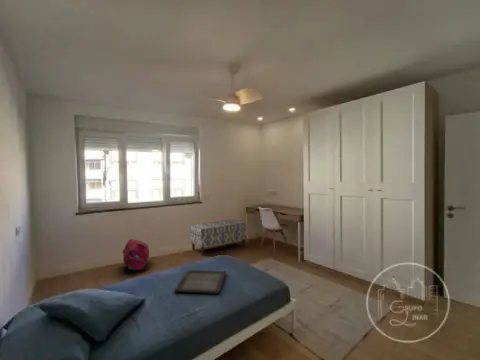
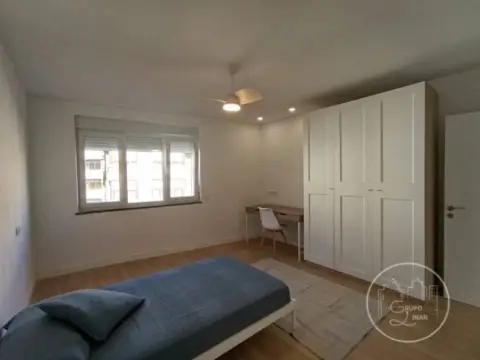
- serving tray (201, 280)
- backpack (136, 253)
- bench (219, 235)
